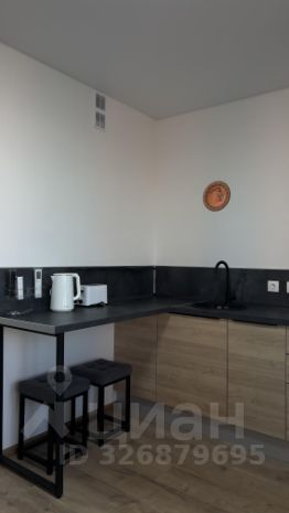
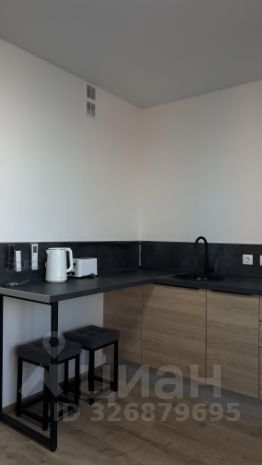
- decorative plate (216, 195)
